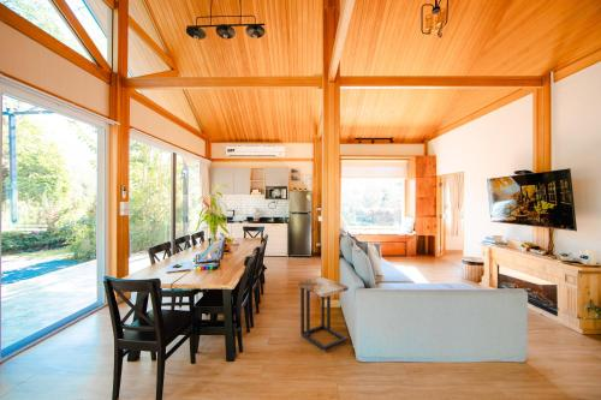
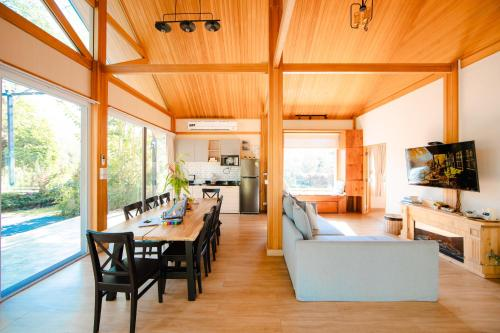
- side table (322, 311)
